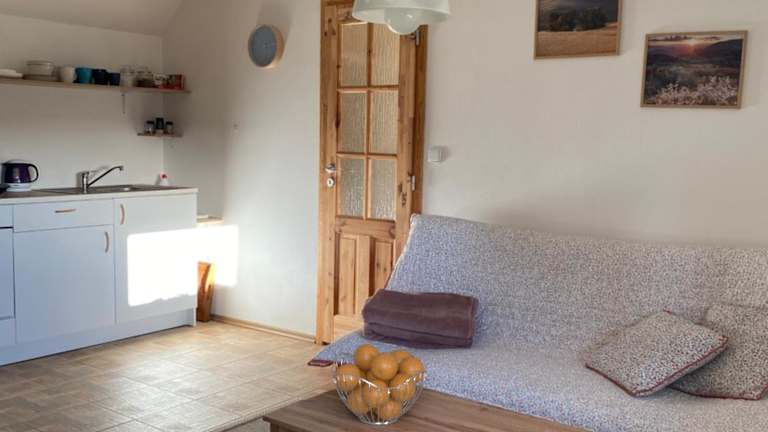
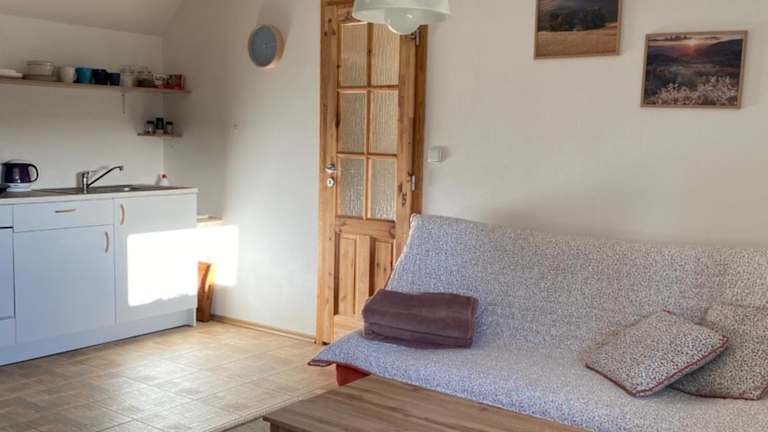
- fruit basket (379, 383)
